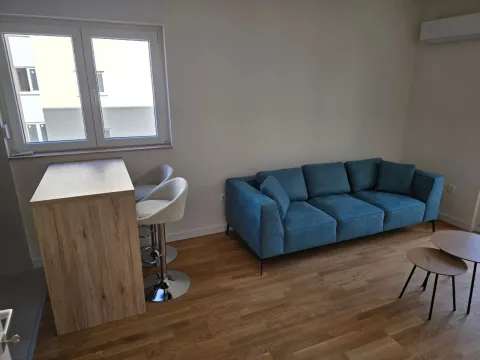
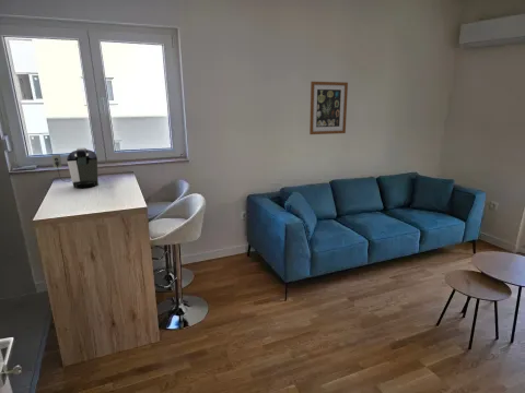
+ coffee maker (75, 167)
+ wall art (328, 108)
